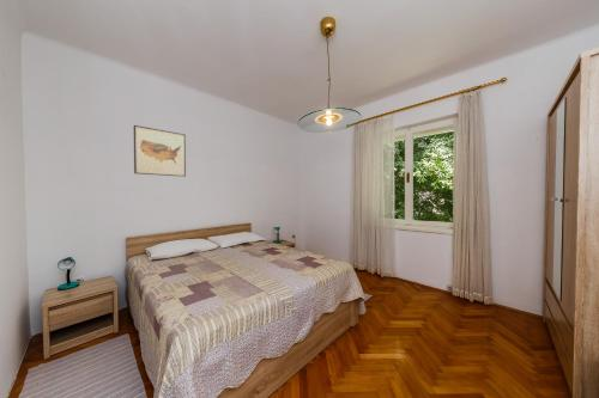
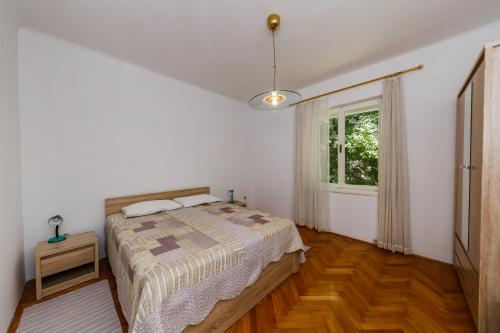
- wall art (161, 152)
